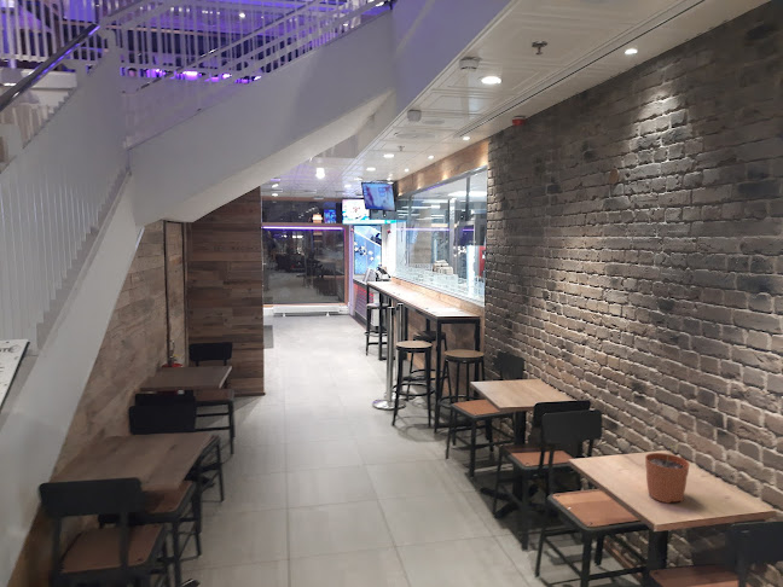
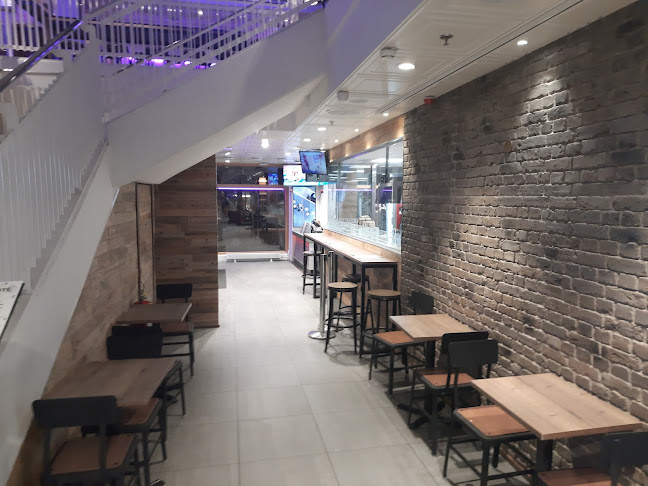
- plant pot (666, 469)
